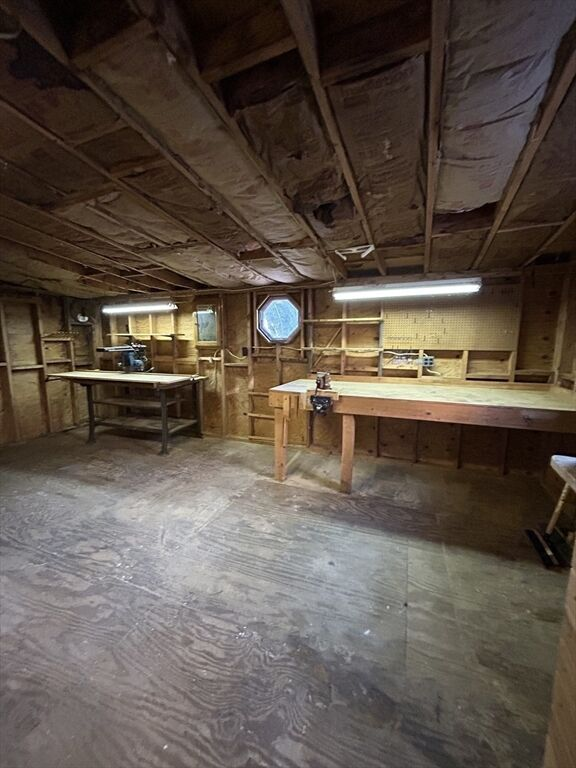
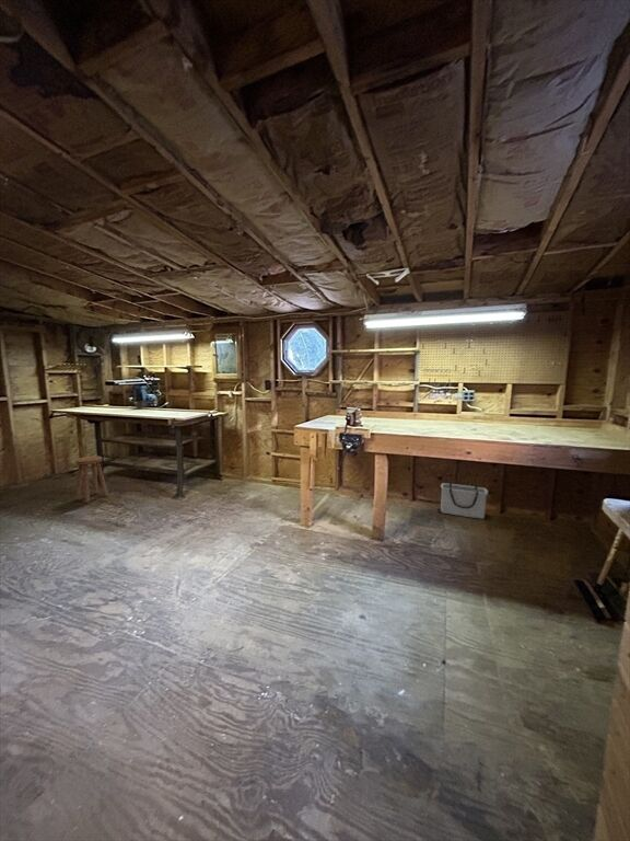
+ stool (88, 477)
+ storage bin (463, 500)
